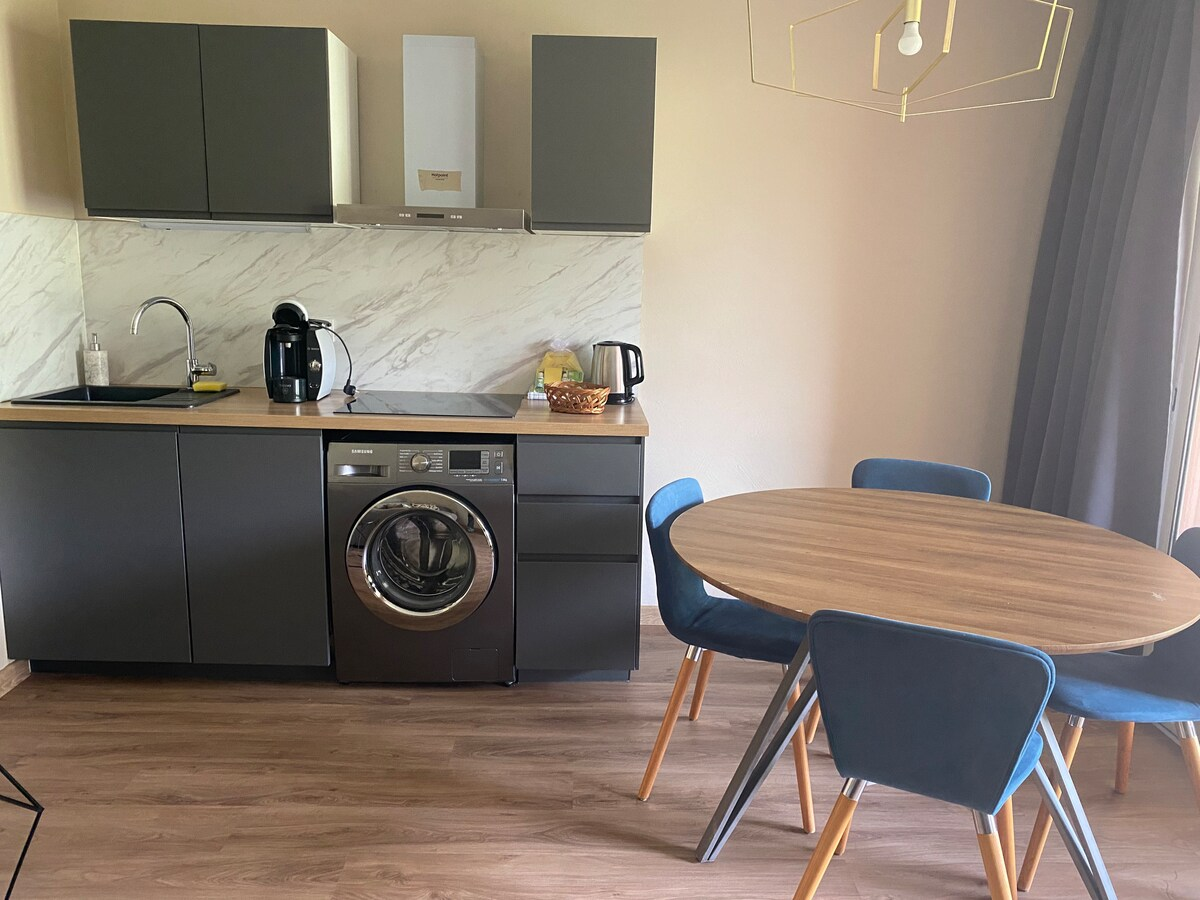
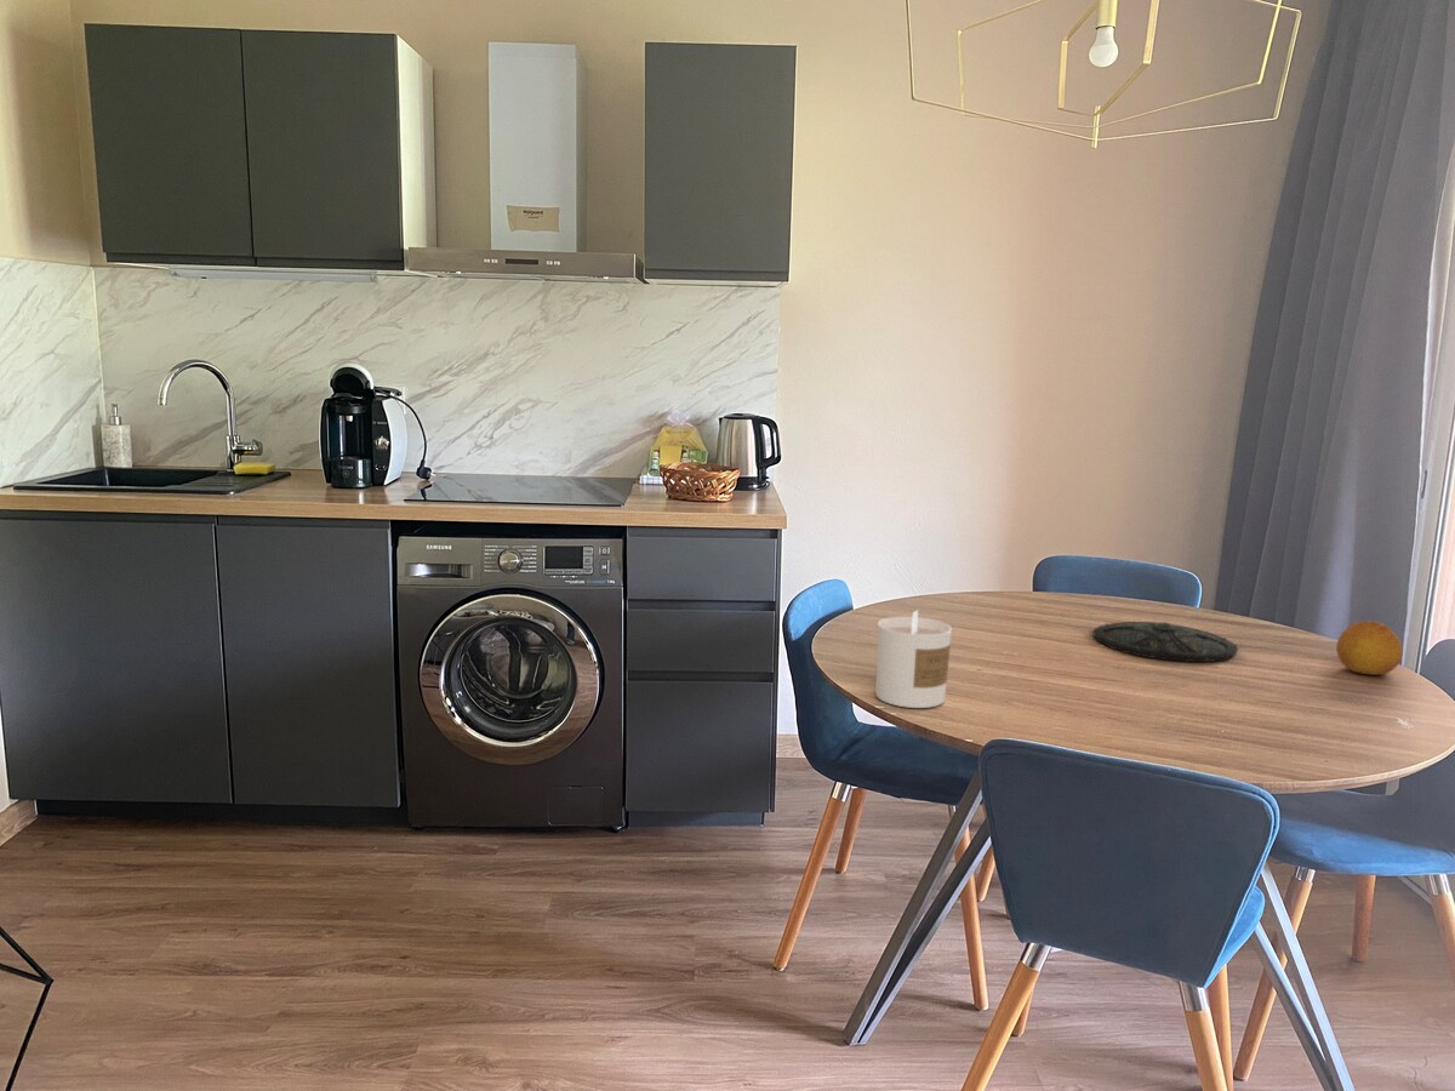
+ candle (912, 653)
+ fruit (1369, 645)
+ plate (1164, 633)
